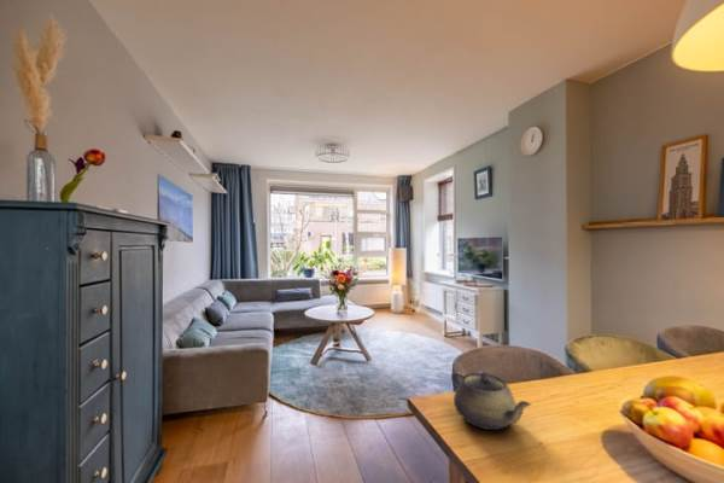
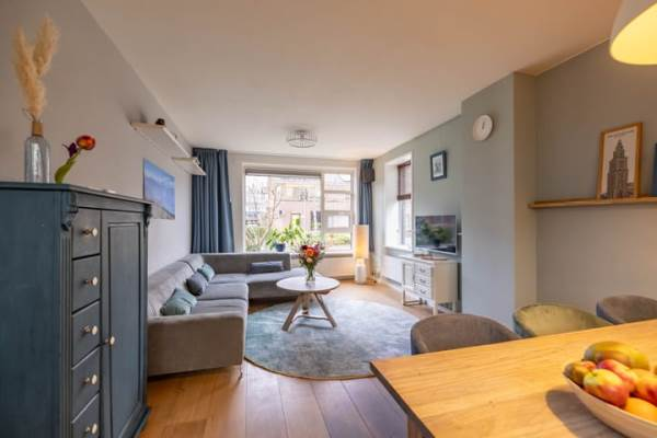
- teapot (486, 396)
